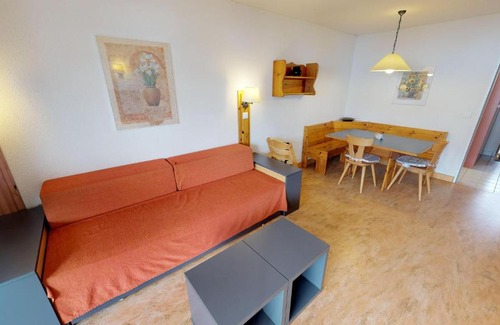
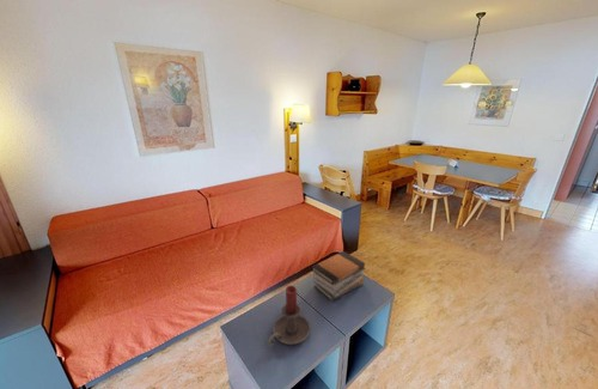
+ candle holder (287, 312)
+ book stack (338, 274)
